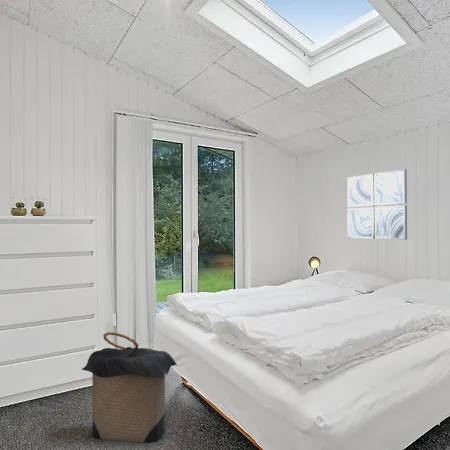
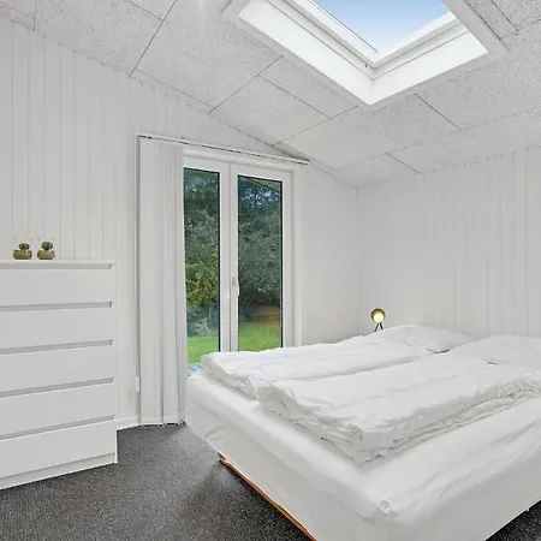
- laundry hamper (131, 380)
- wall art (374, 205)
